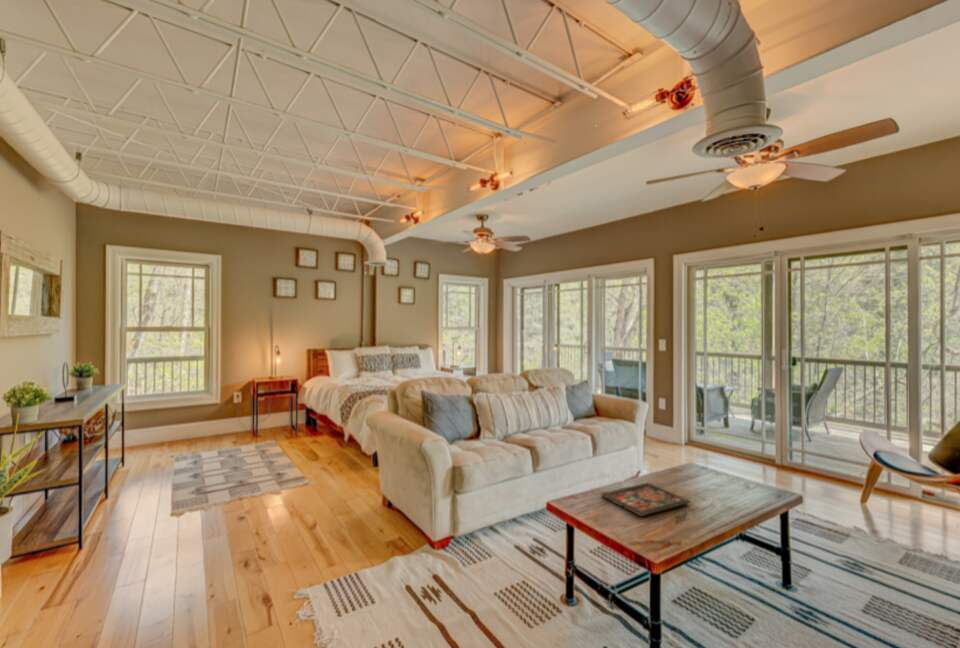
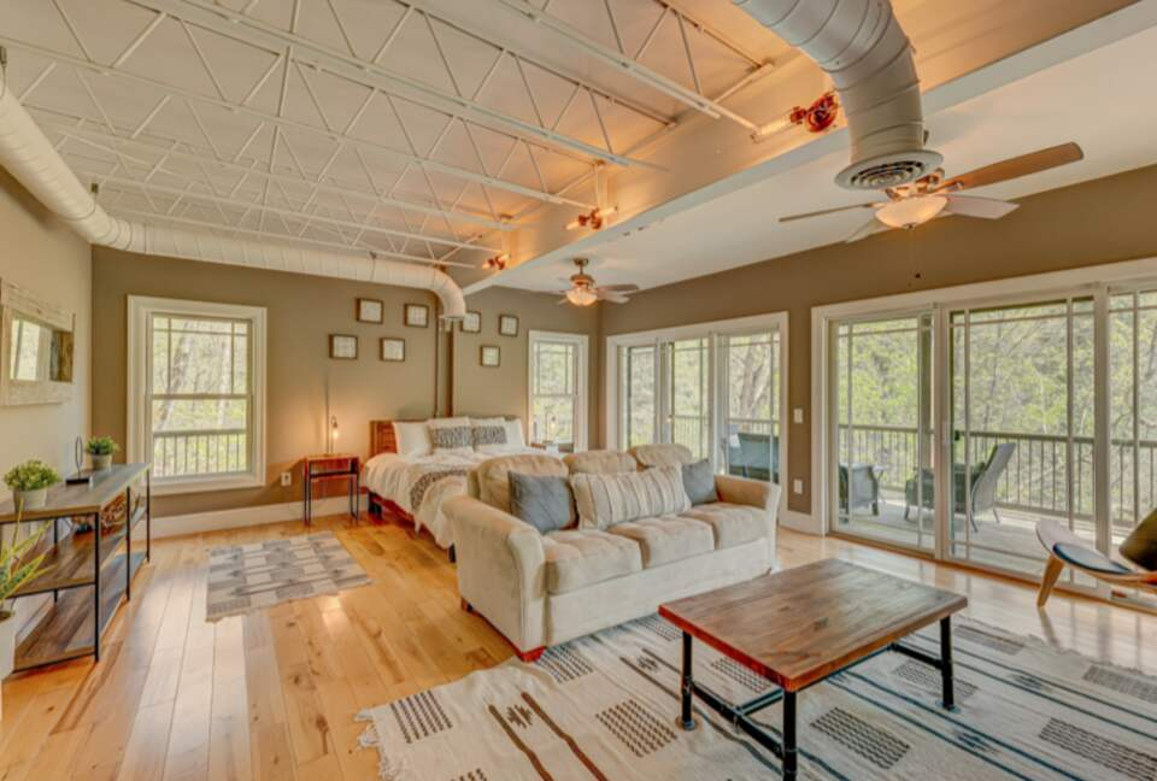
- board game (645, 497)
